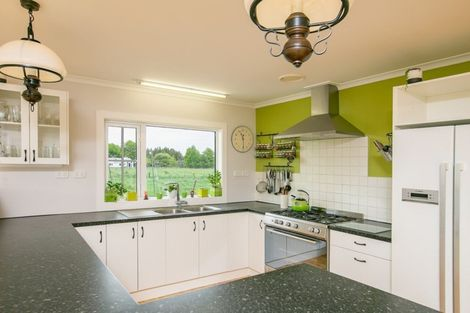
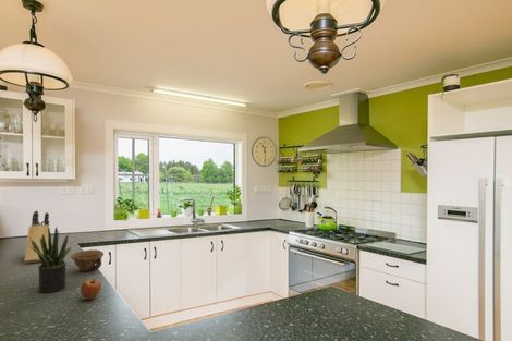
+ bowl (86, 261)
+ apple (90, 288)
+ knife block (38, 234)
+ potted plant (49, 258)
